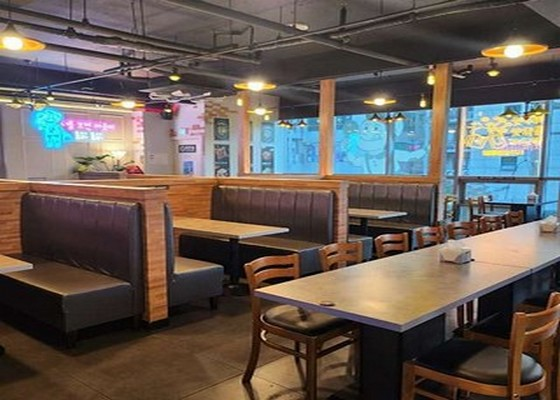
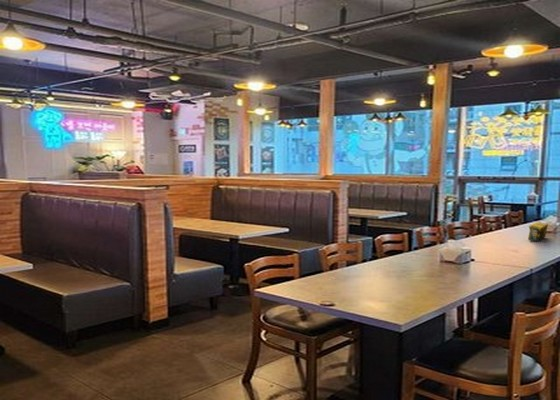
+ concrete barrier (537, 231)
